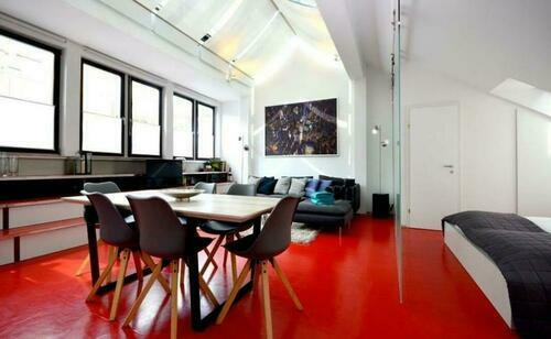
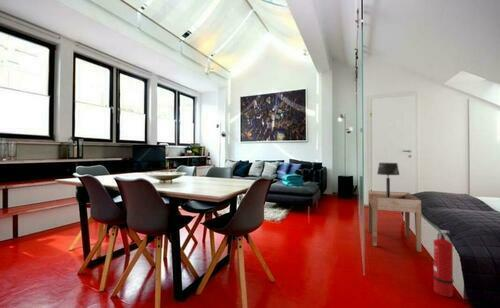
+ table lamp (388, 182)
+ fire extinguisher (443, 260)
+ side table (391, 210)
